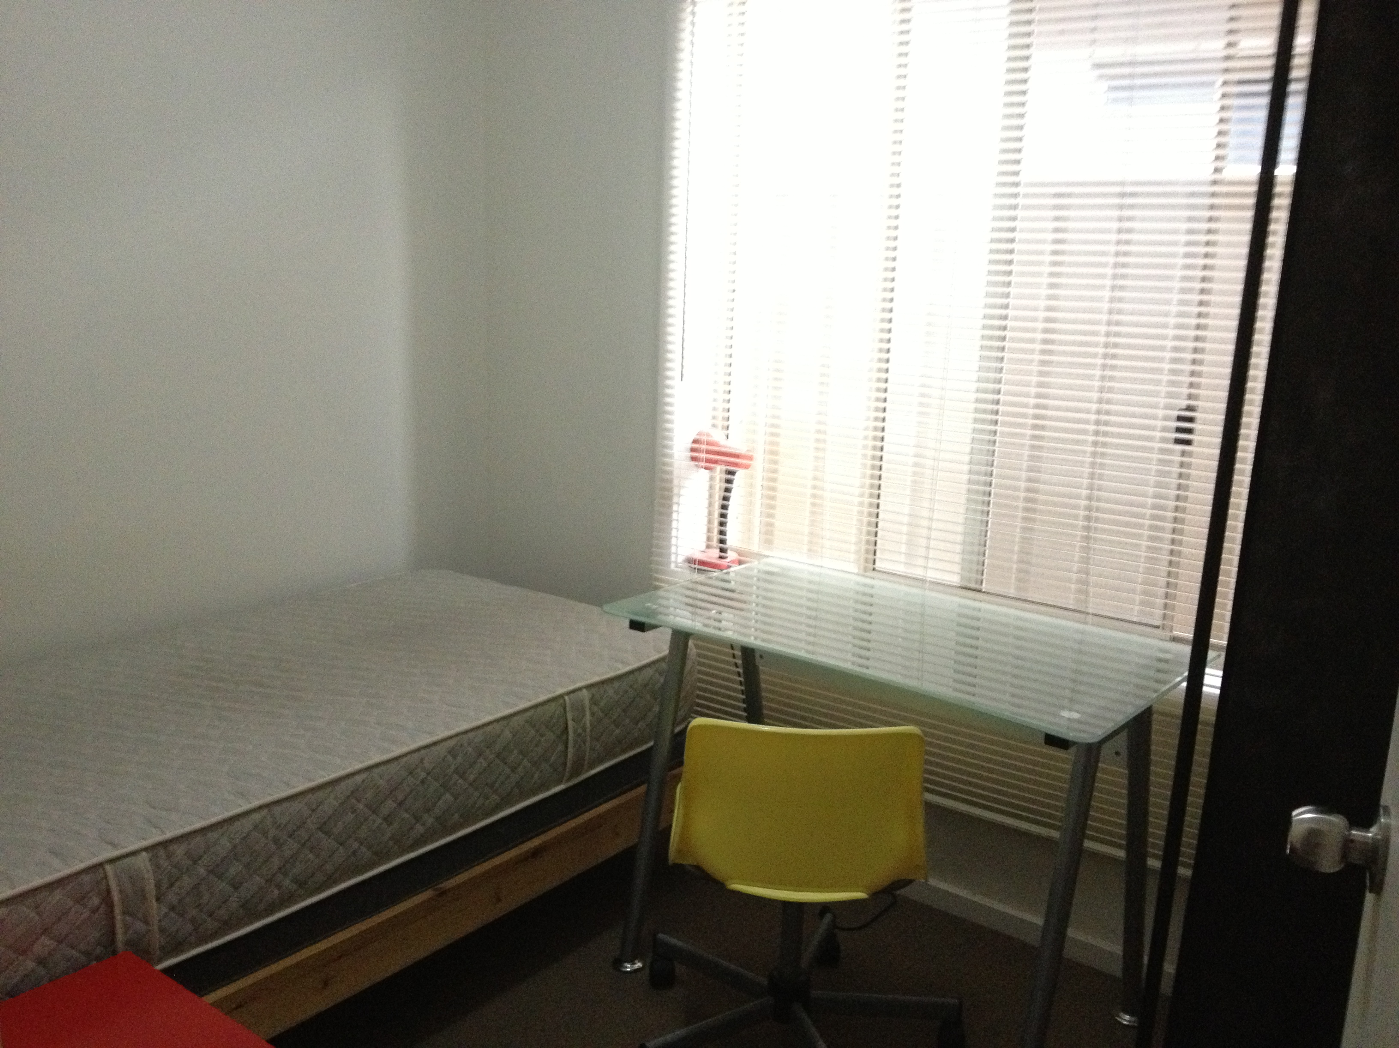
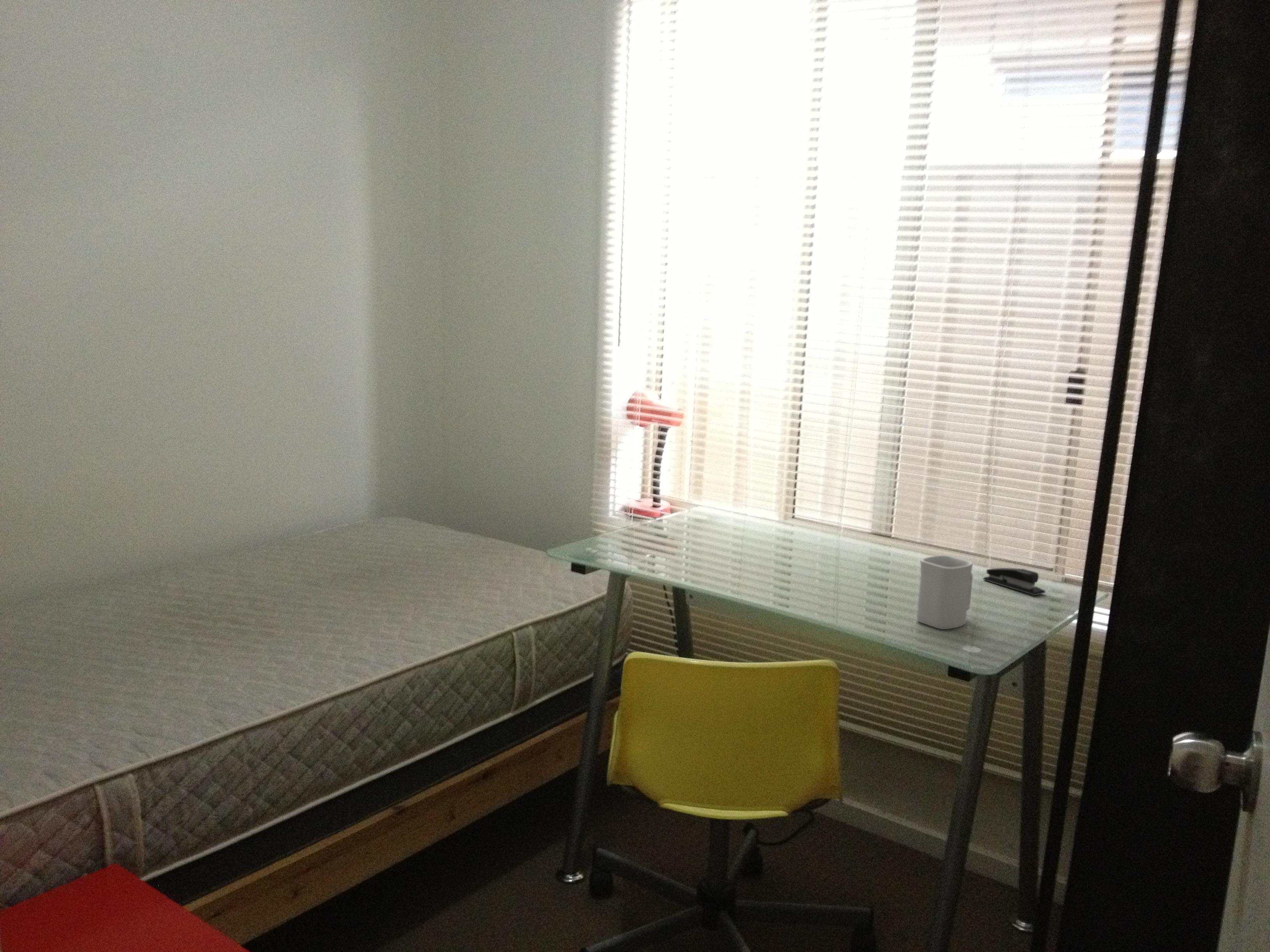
+ mug (949, 591)
+ stapler (1014, 577)
